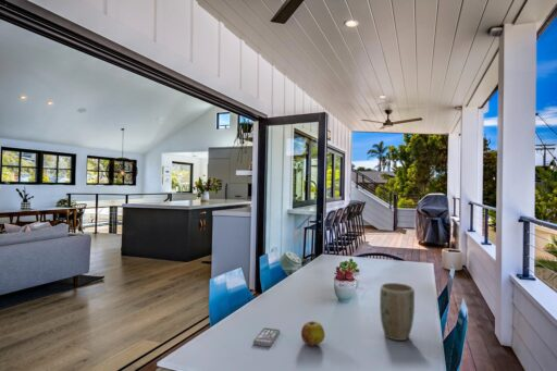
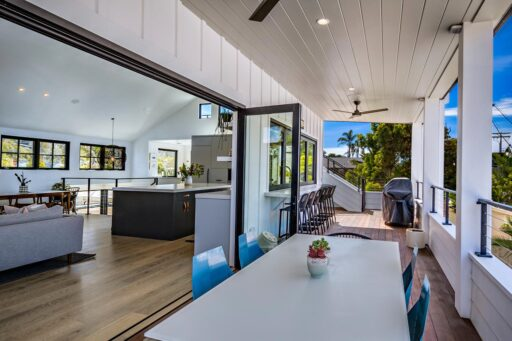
- smartphone (267, 336)
- fruit (312, 333)
- plant pot (396, 311)
